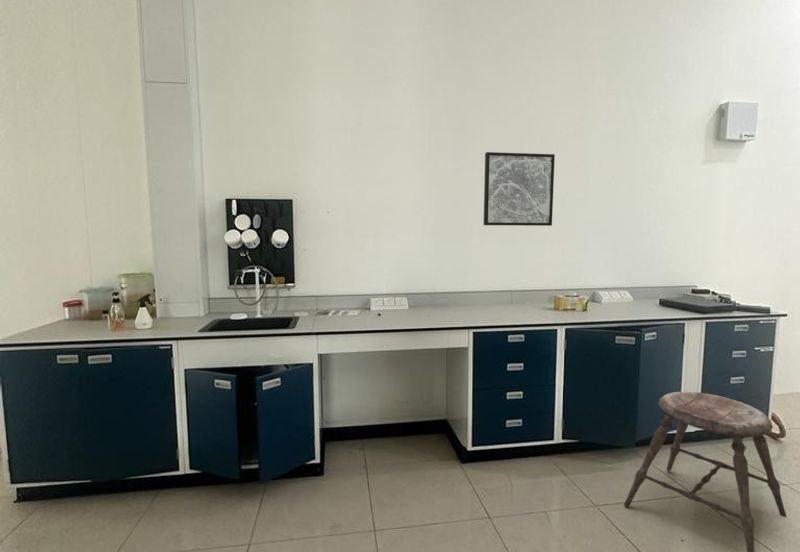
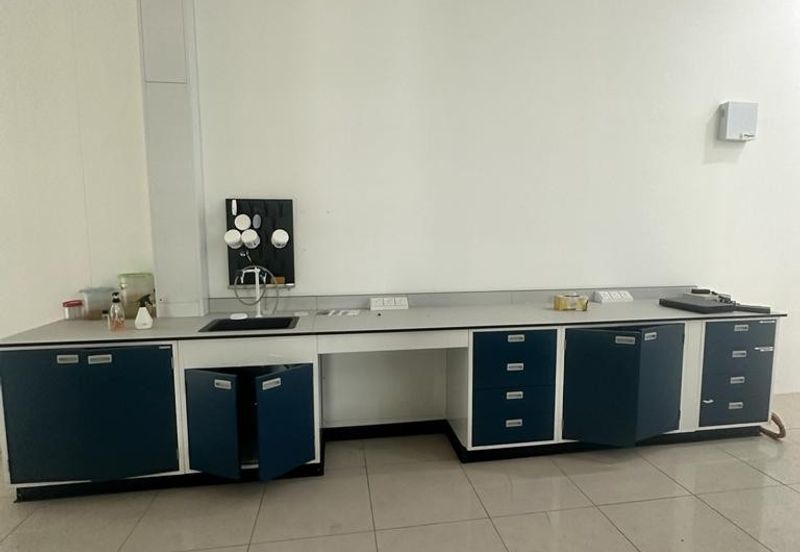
- wall art (519, 189)
- stool (707, 458)
